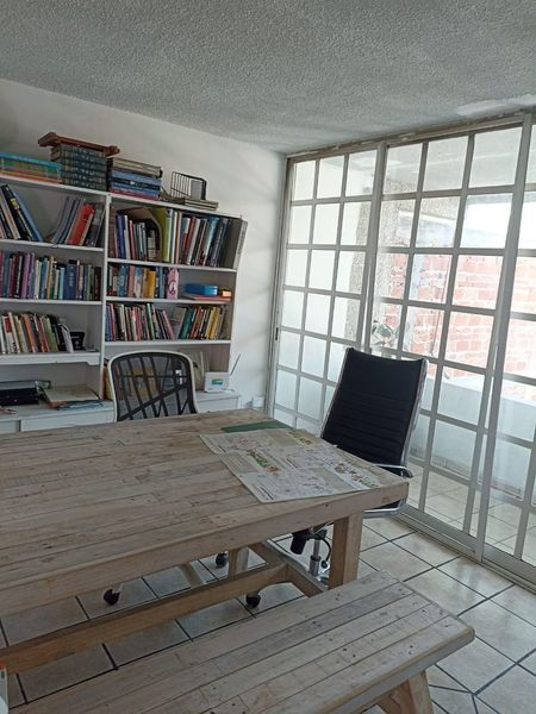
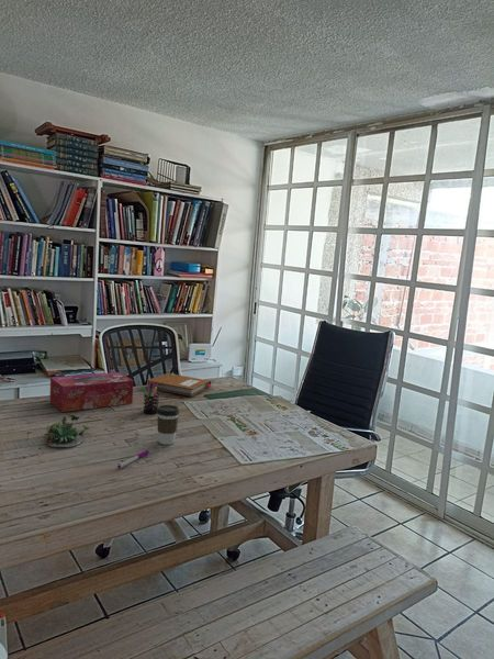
+ succulent plant (64, 429)
+ coffee cup (167, 424)
+ pen (133, 458)
+ notebook (180, 383)
+ tissue box (91, 390)
+ pen holder (149, 396)
